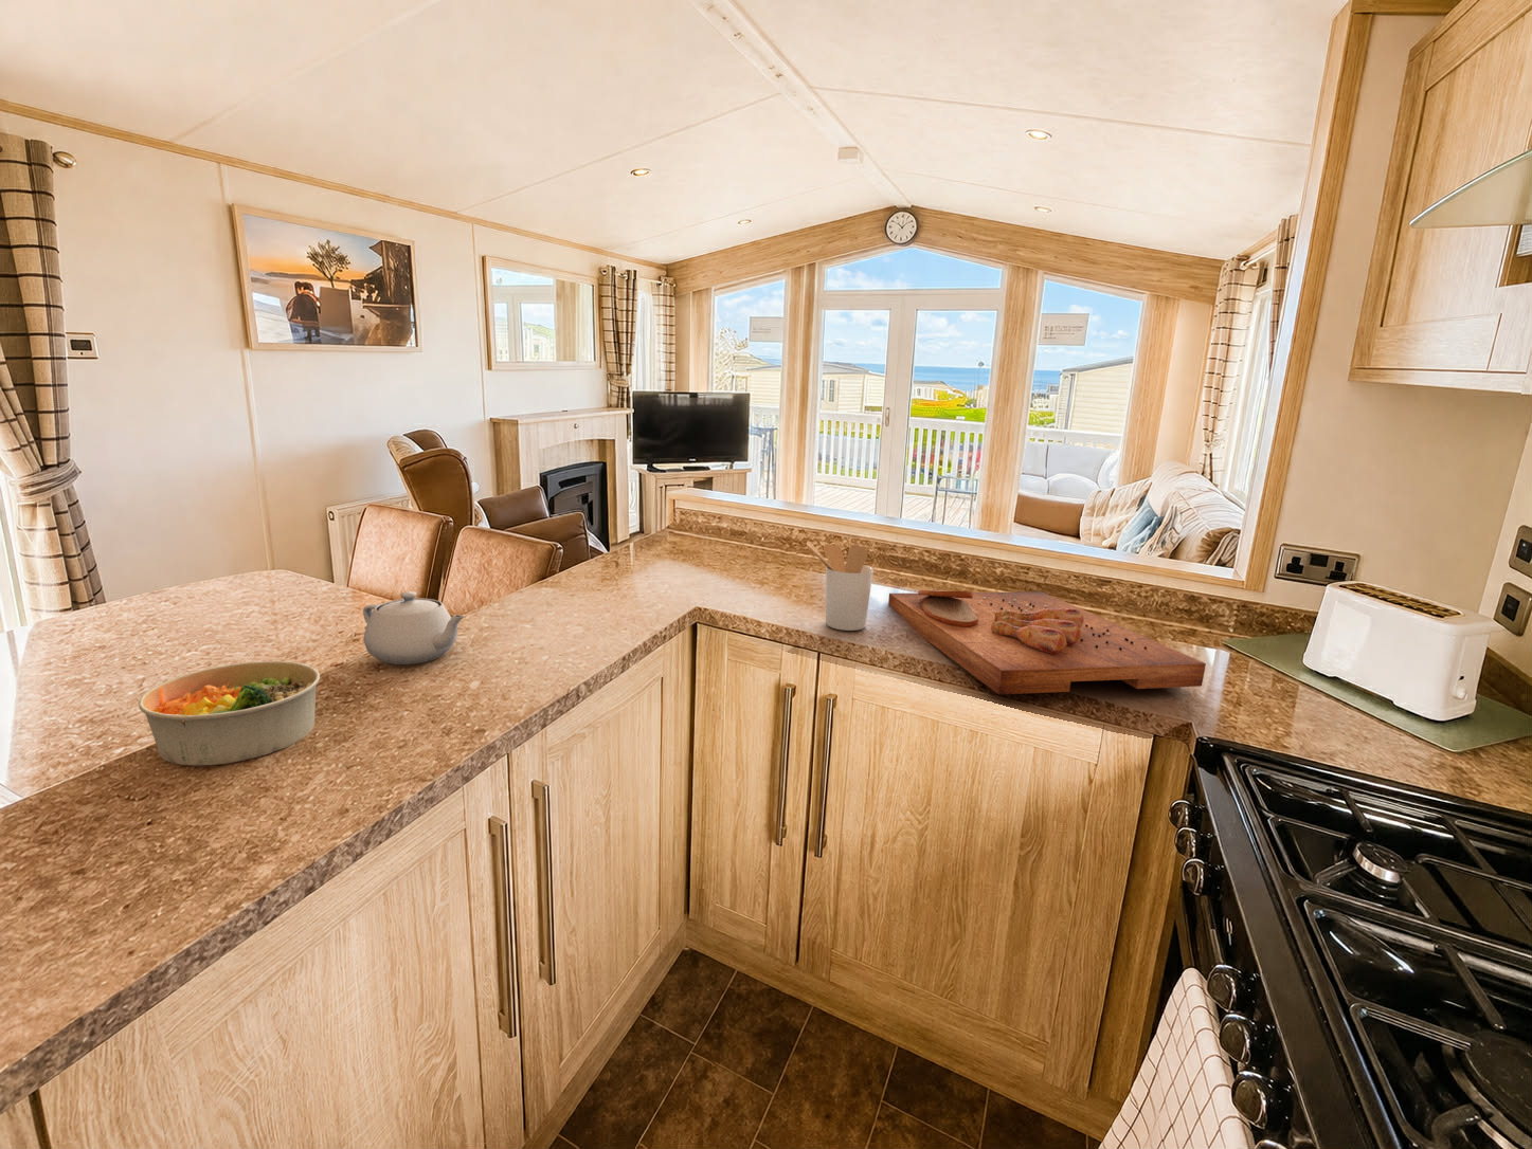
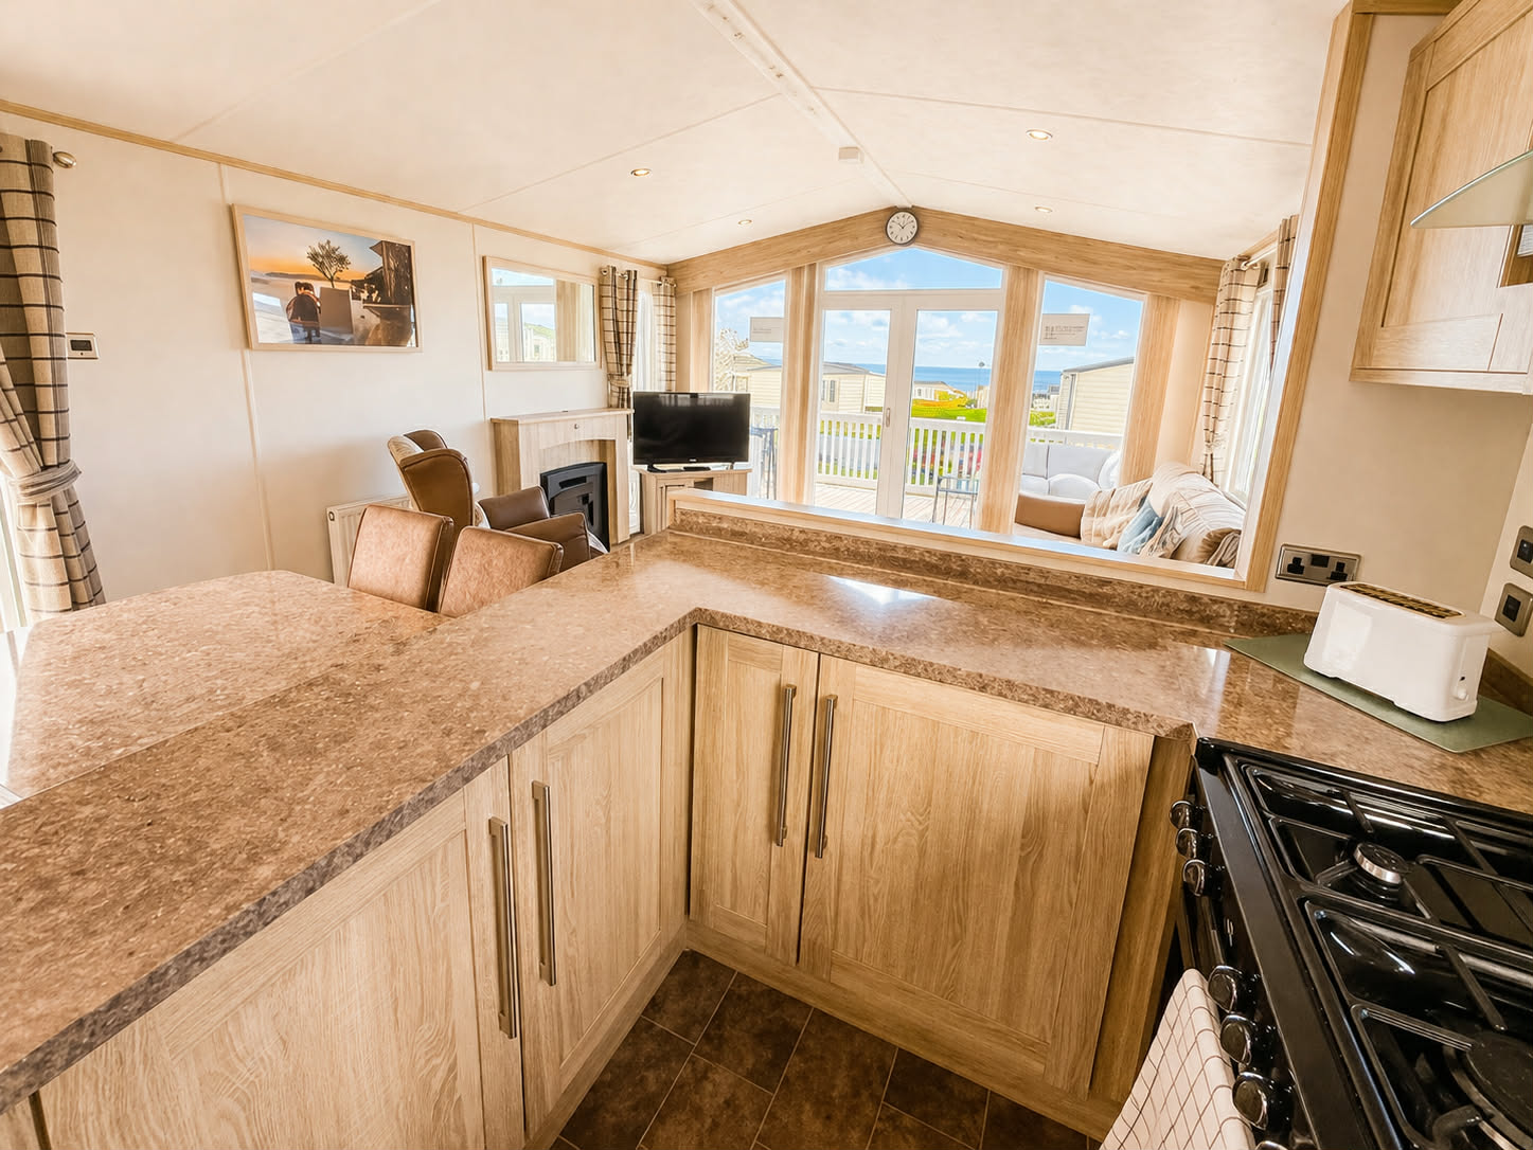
- bowl (237, 708)
- teapot (414, 624)
- utensil holder (837, 582)
- cutting board (1026, 620)
